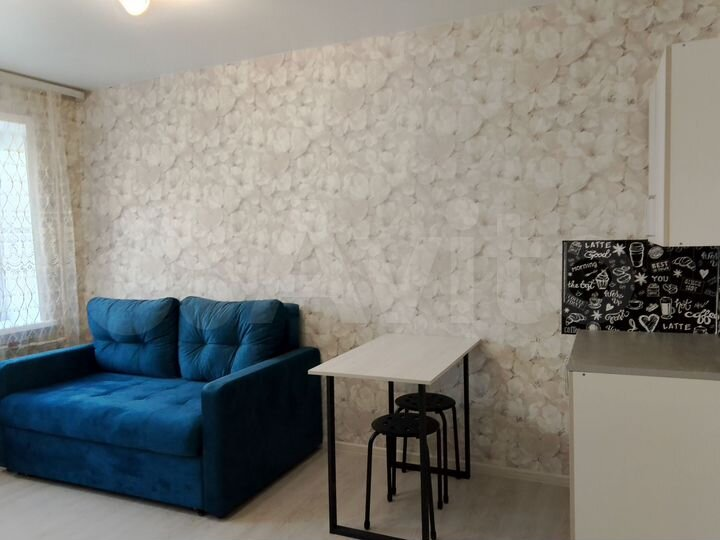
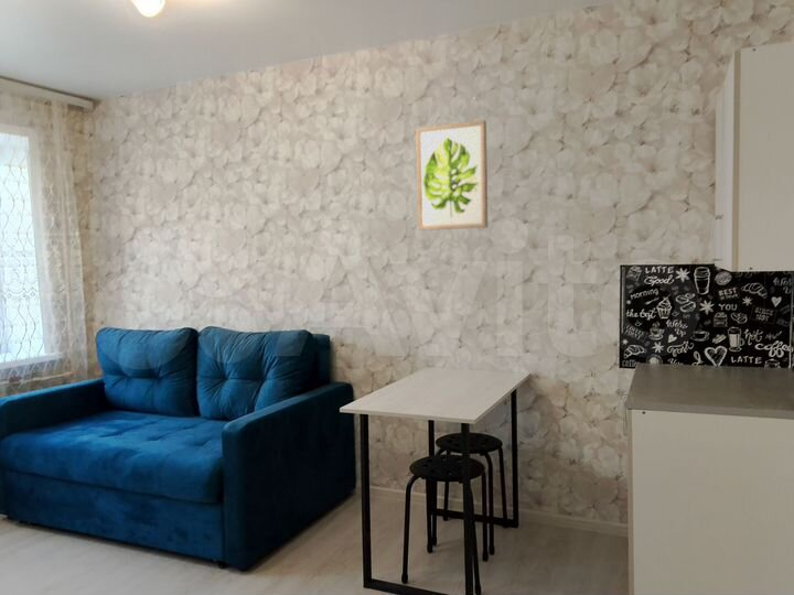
+ wall art (451, 176)
